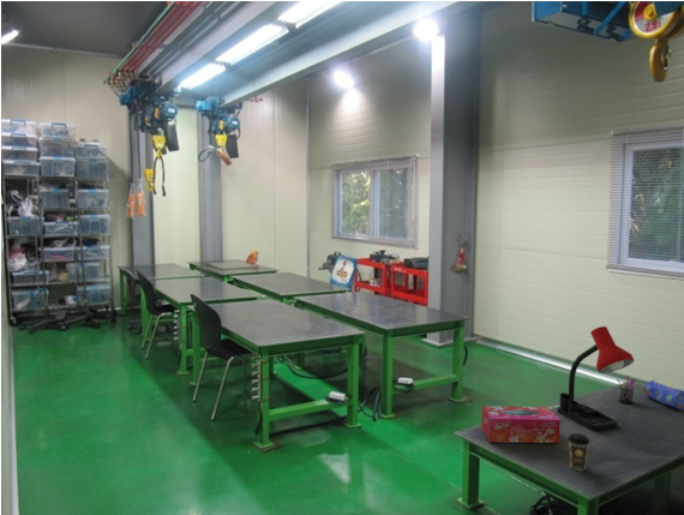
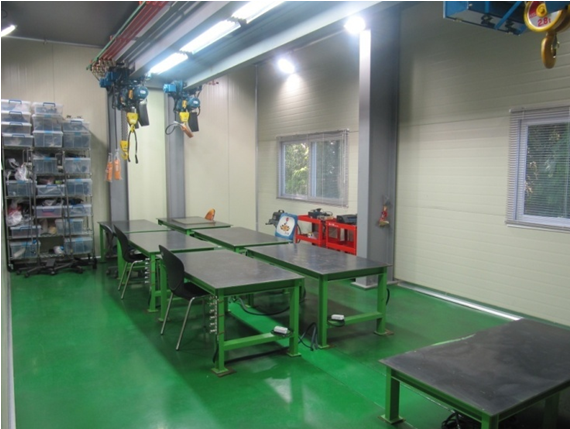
- pencil case (665, 394)
- coffee cup (577, 451)
- desk lamp (598, 370)
- tissue box (518, 424)
- pen holder (624, 388)
